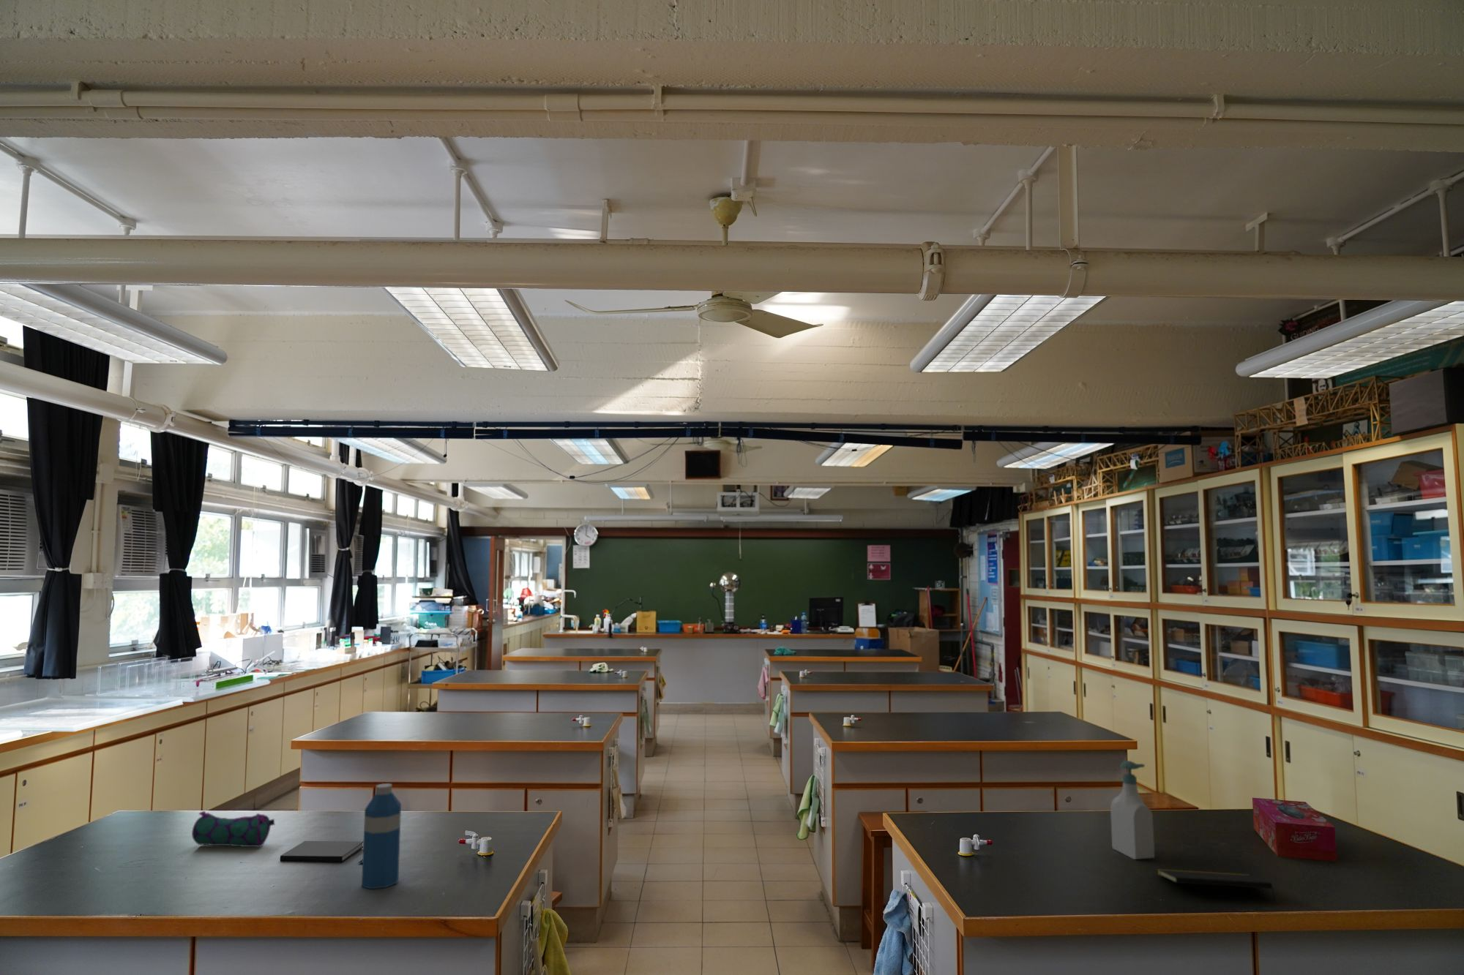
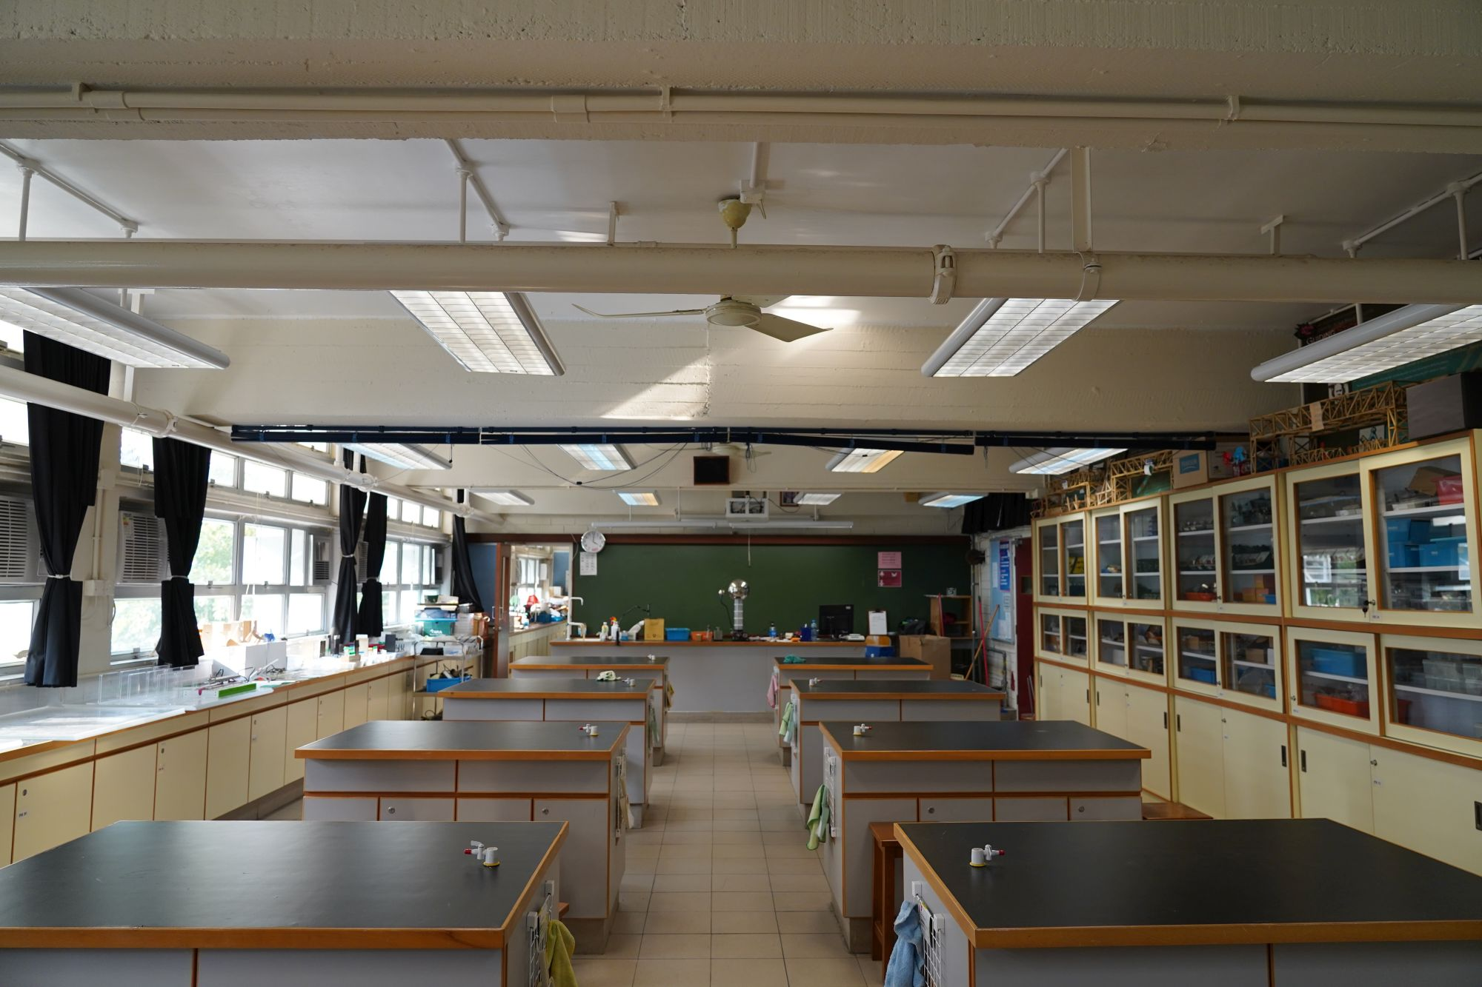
- soap bottle (1133, 806)
- pencil case (232, 829)
- book (340, 851)
- water bottle (382, 834)
- tissue box (1292, 827)
- notepad (1211, 878)
